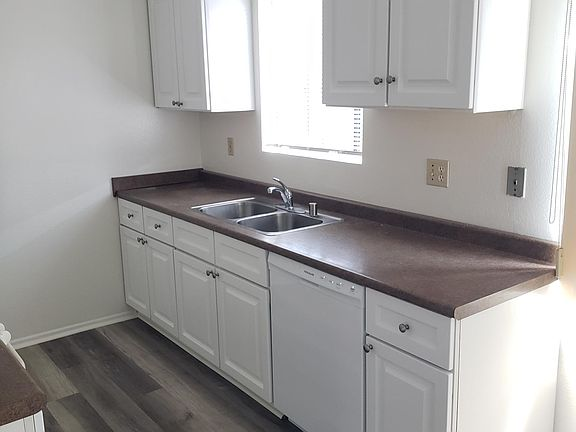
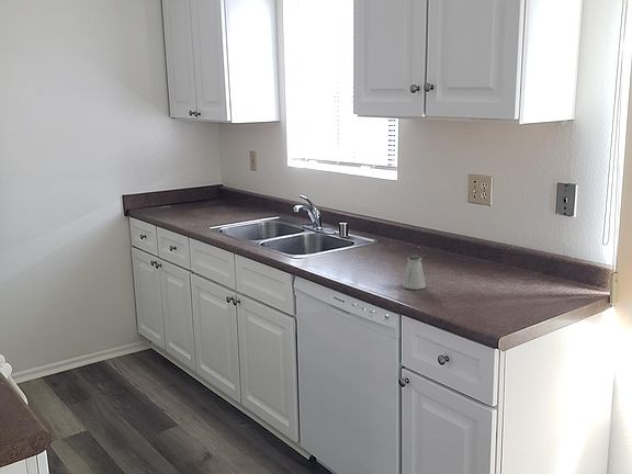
+ saltshaker (414, 271)
